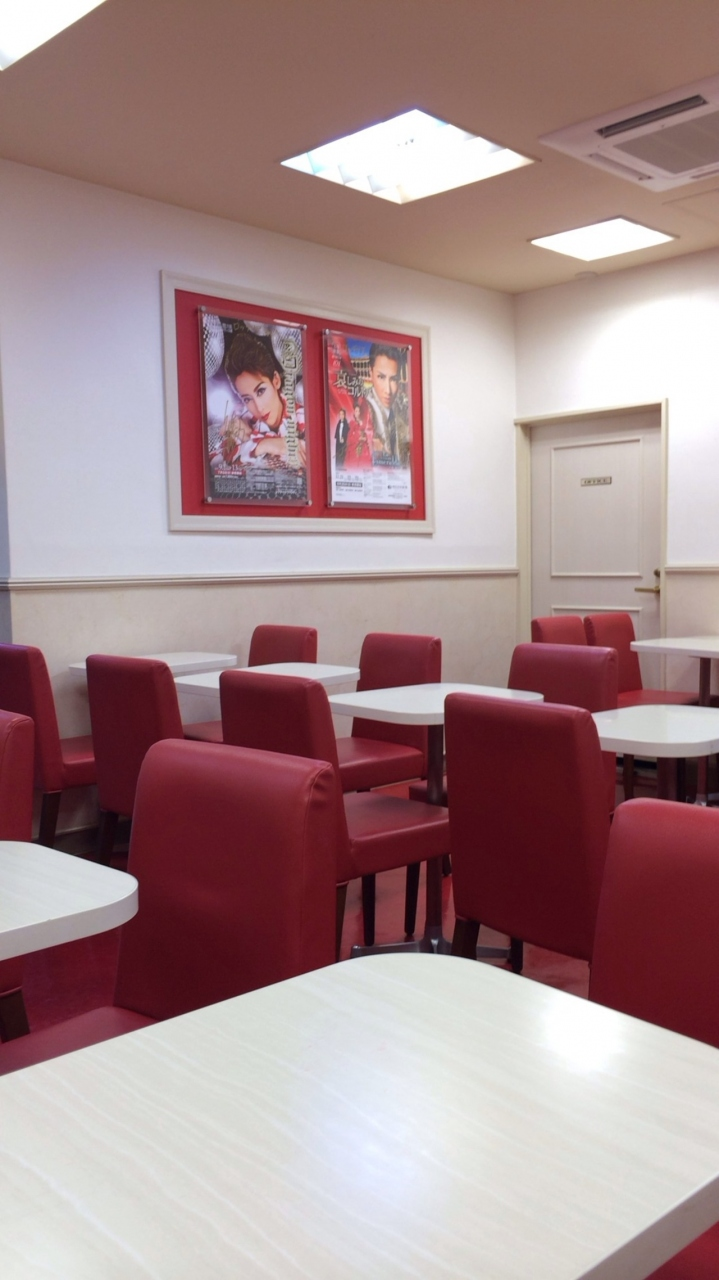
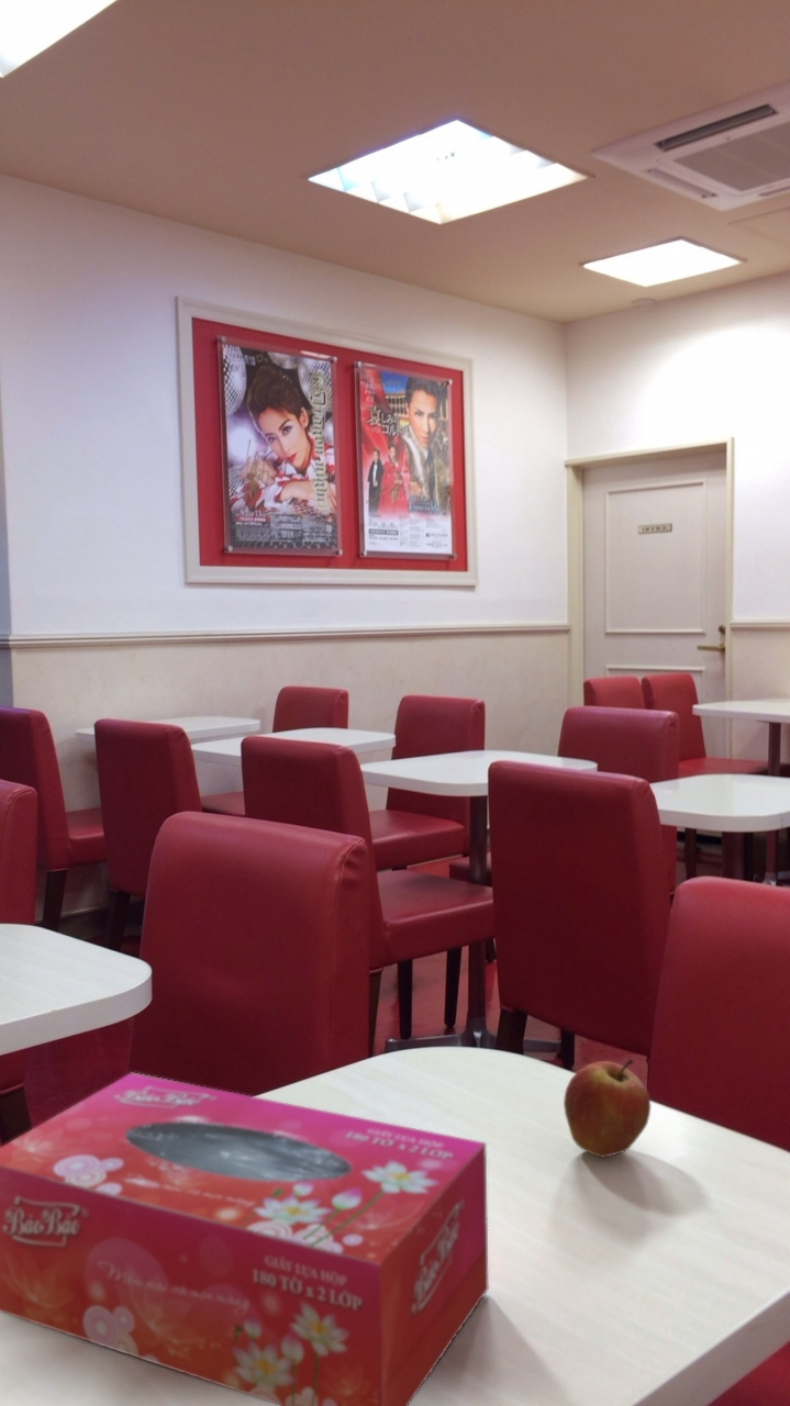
+ tissue box (236, 1225)
+ fruit (608, 1103)
